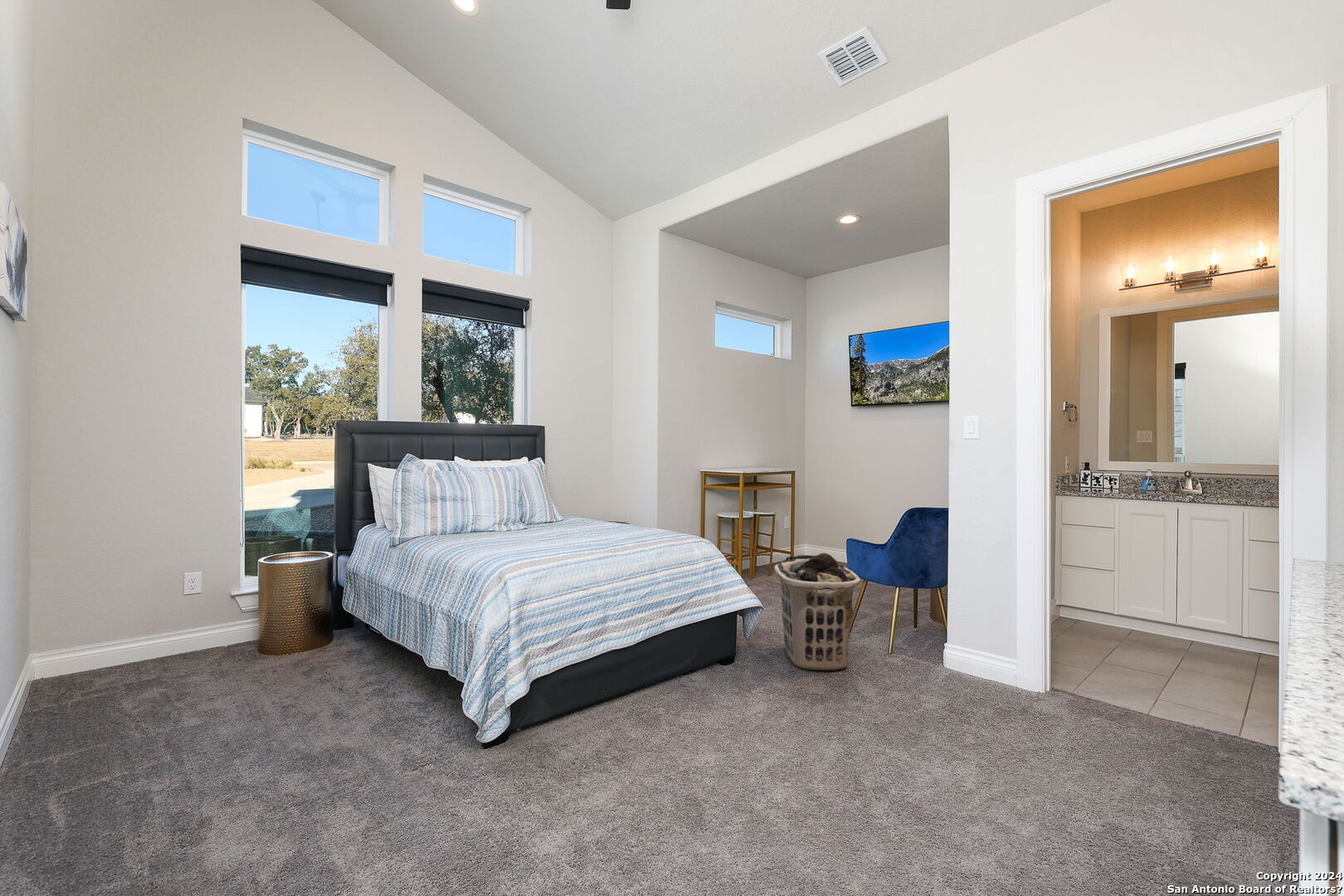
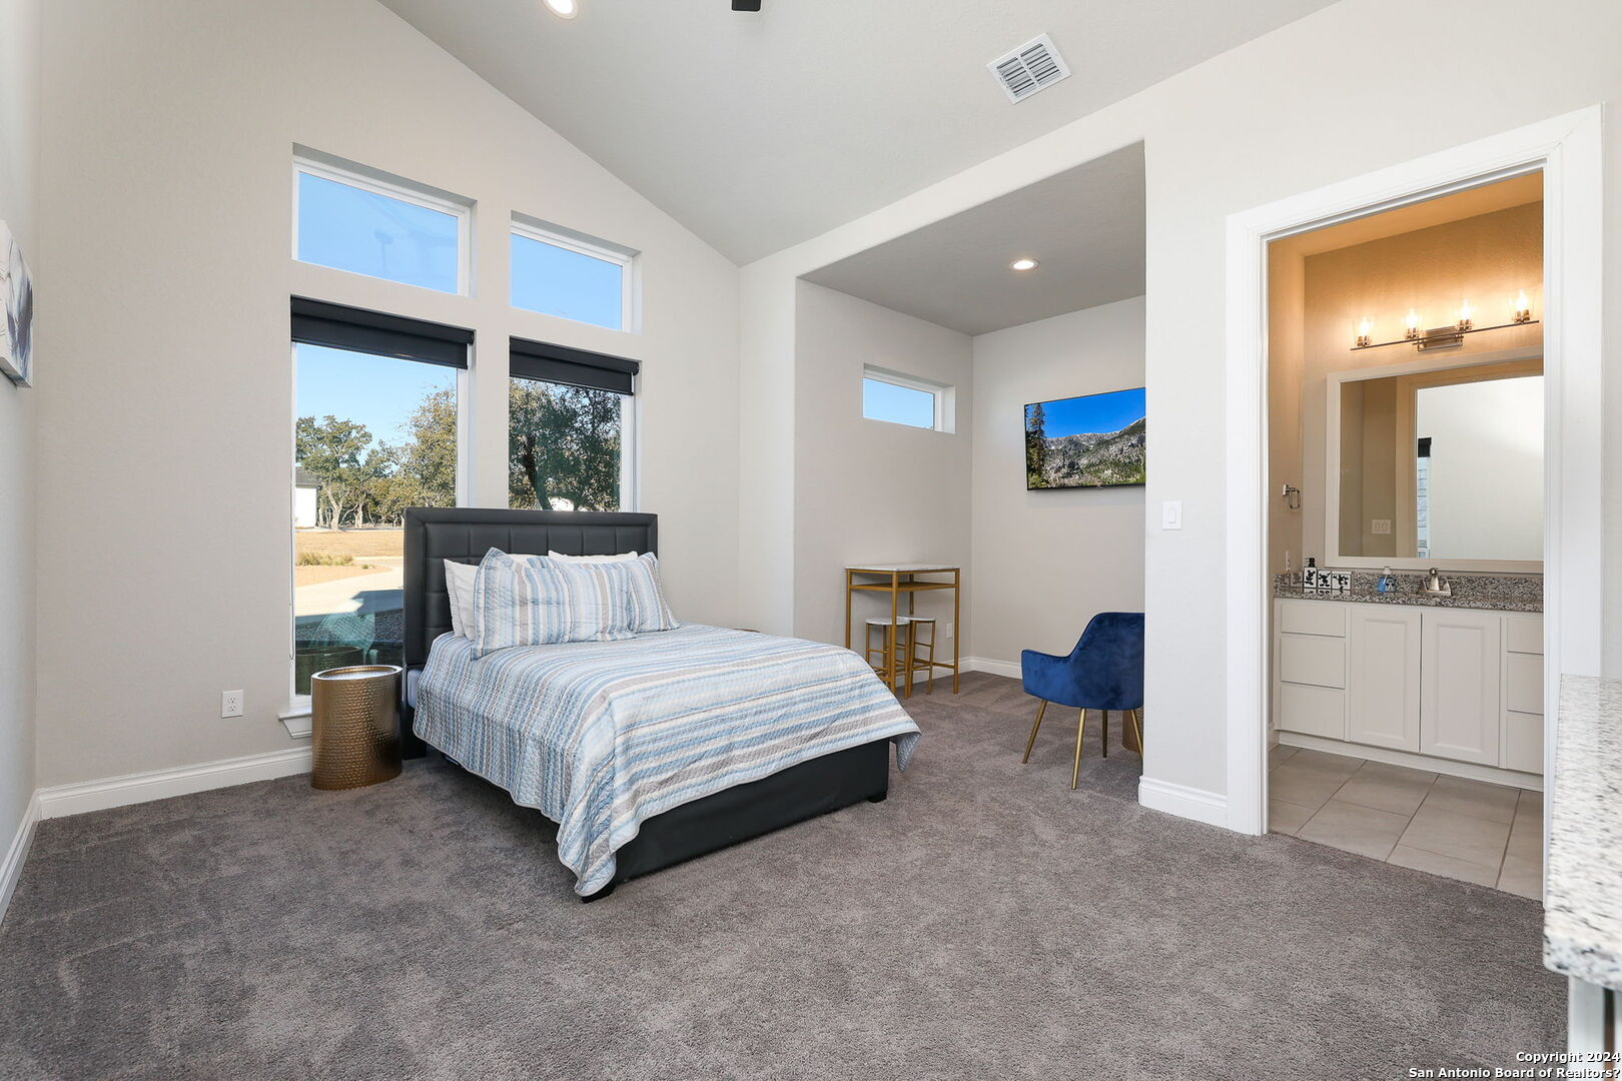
- clothes hamper (815, 606)
